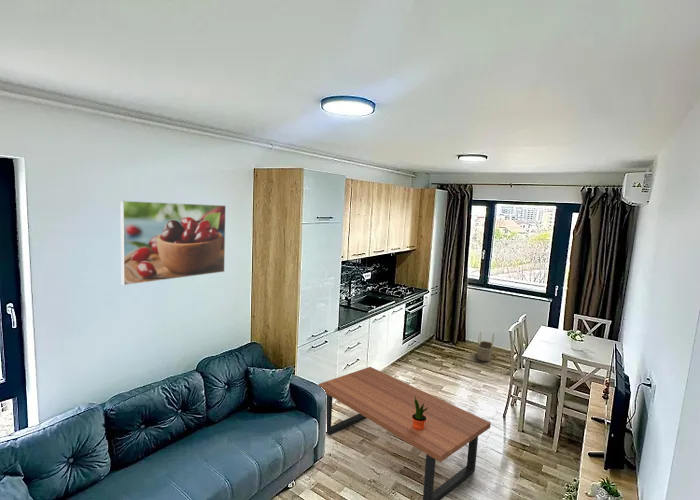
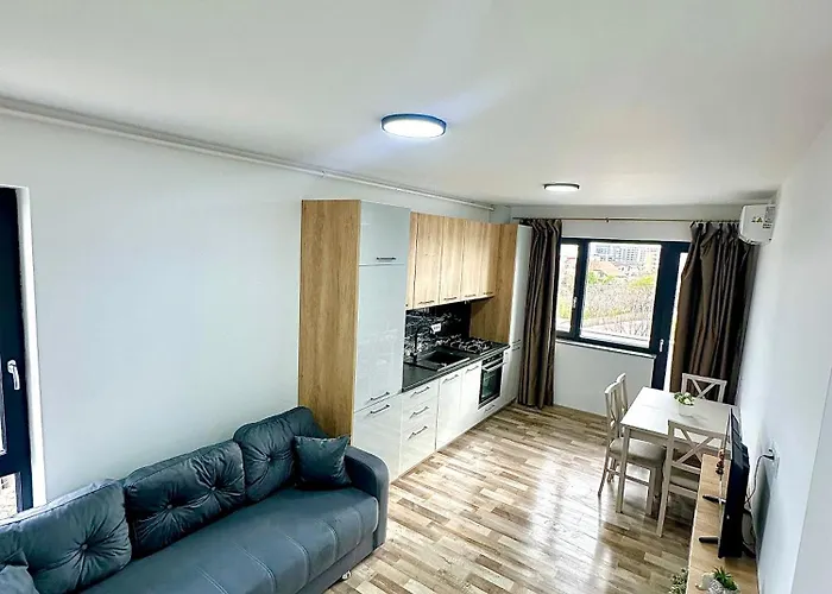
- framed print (179, 240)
- coffee table (396, 426)
- potted plant (418, 412)
- wicker basket (485, 344)
